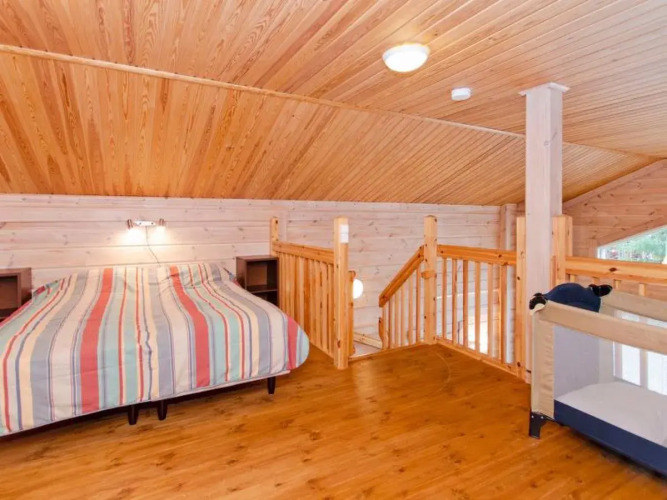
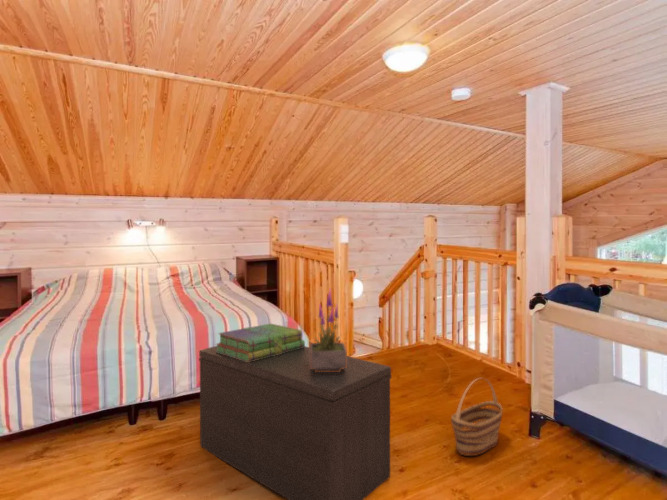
+ basket (477, 411)
+ bench (288, 408)
+ potted plant (327, 327)
+ stack of books (261, 340)
